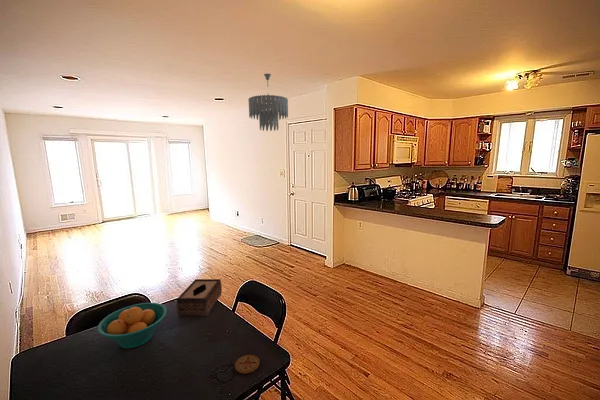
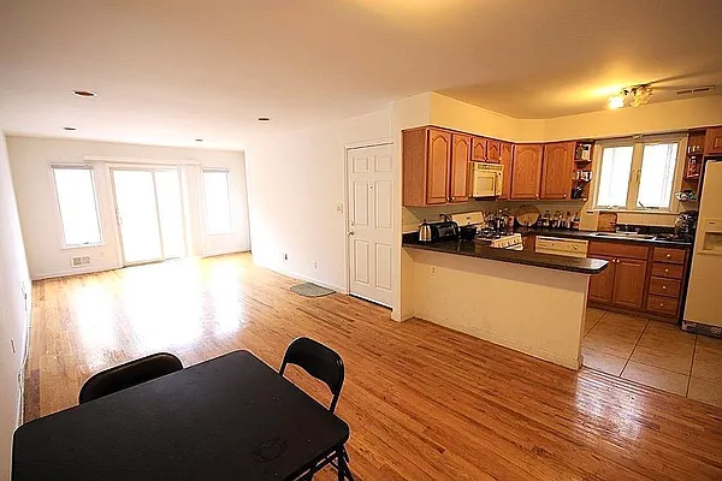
- fruit bowl (134, 323)
- ceiling light fixture (268, 102)
- tissue box (200, 296)
- coaster (247, 363)
